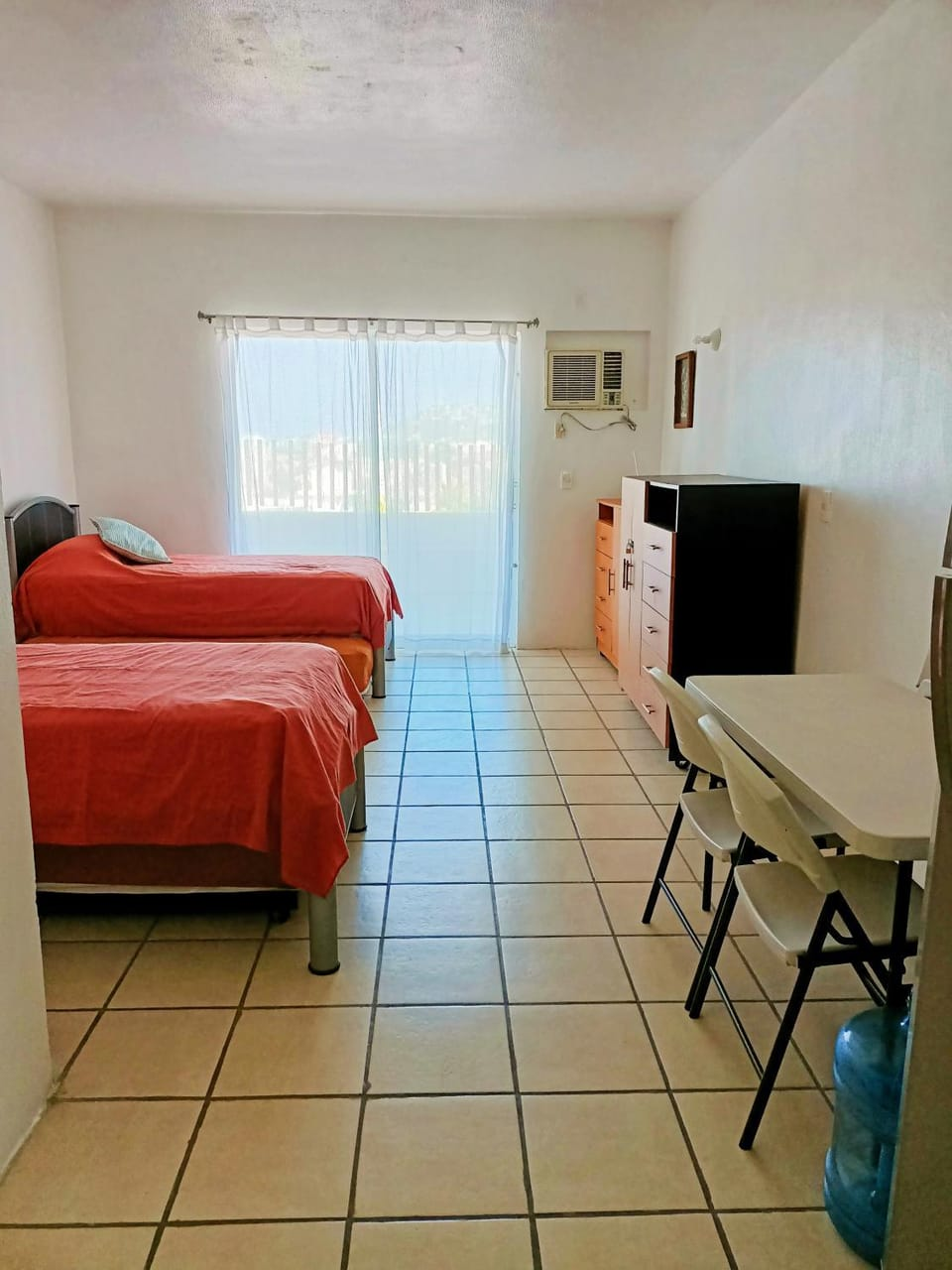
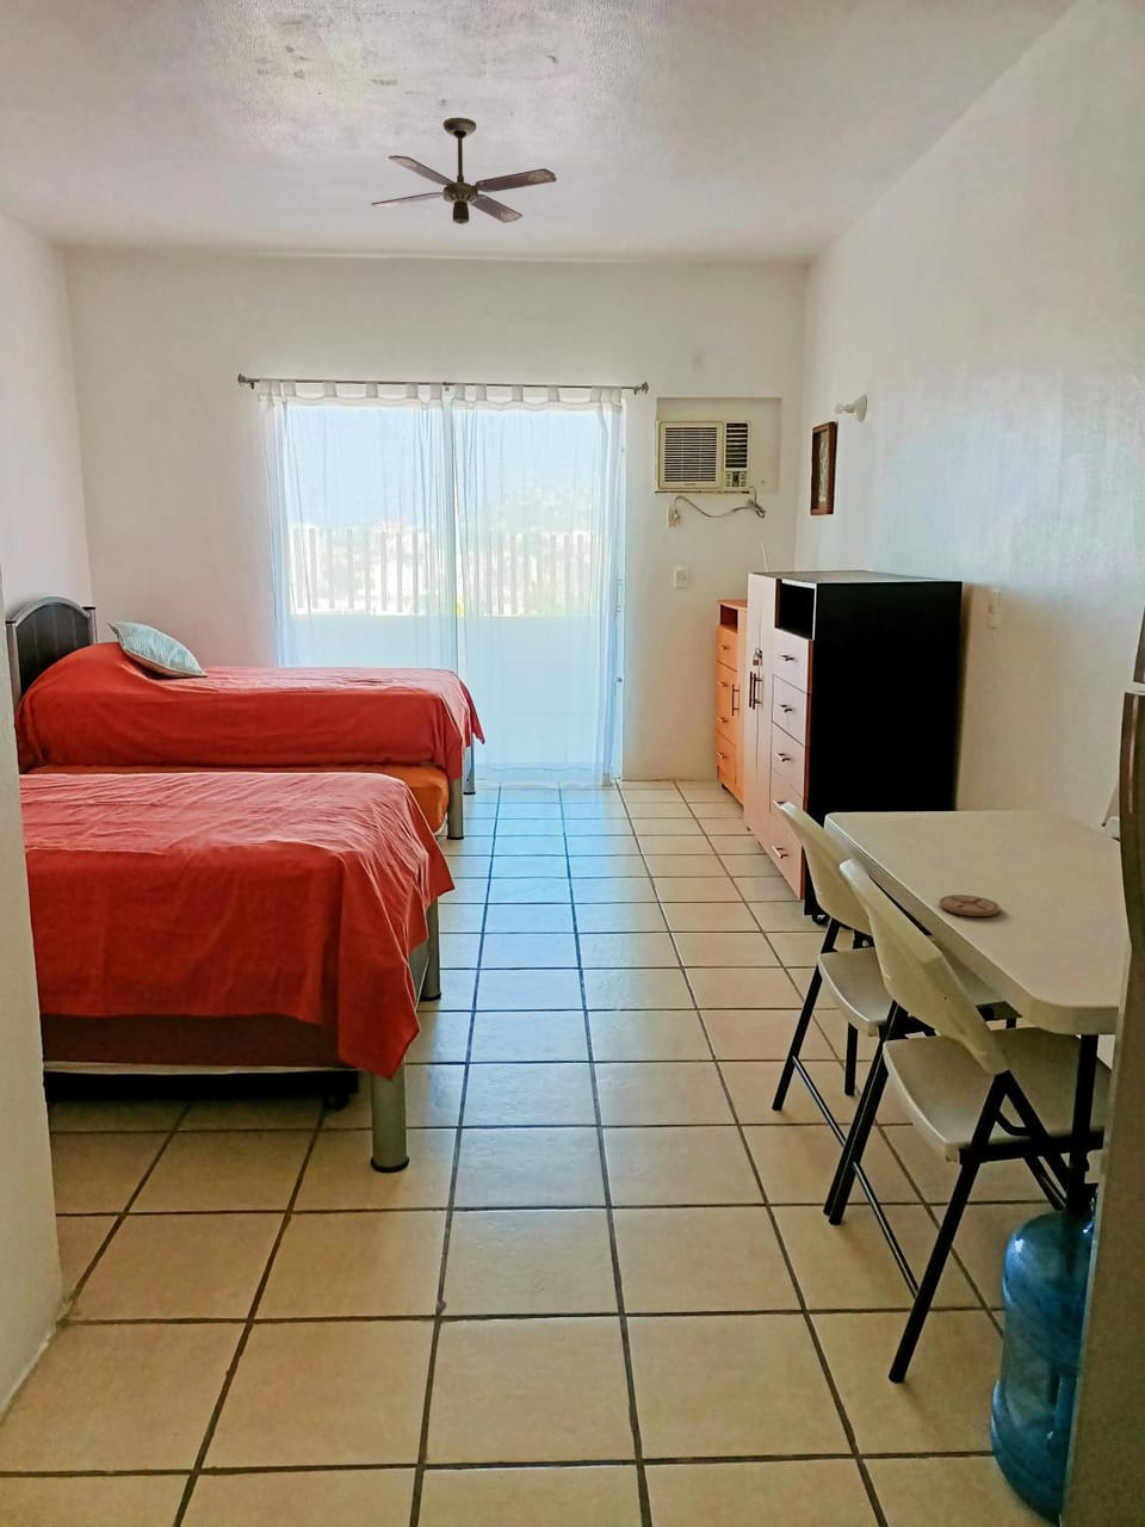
+ ceiling fan (461, 174)
+ coaster (968, 904)
